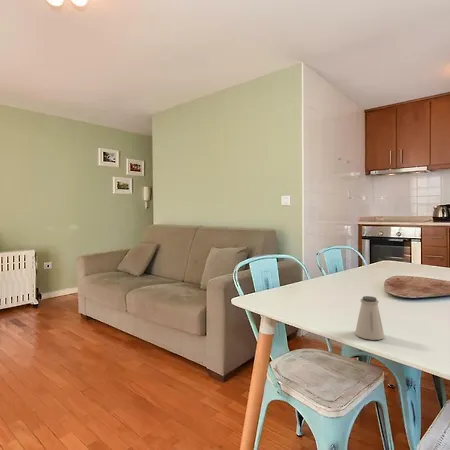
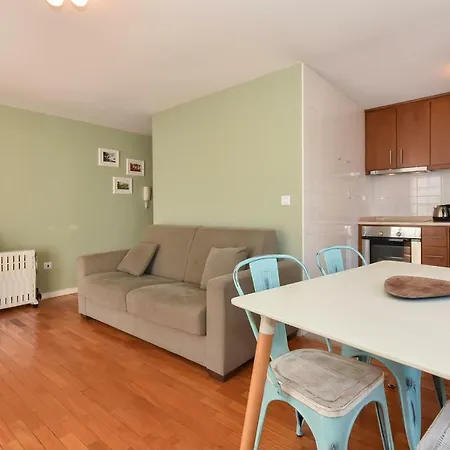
- saltshaker (369, 316)
